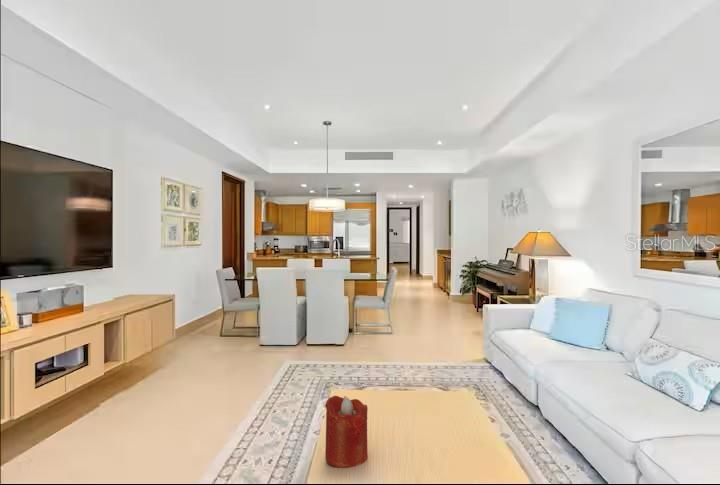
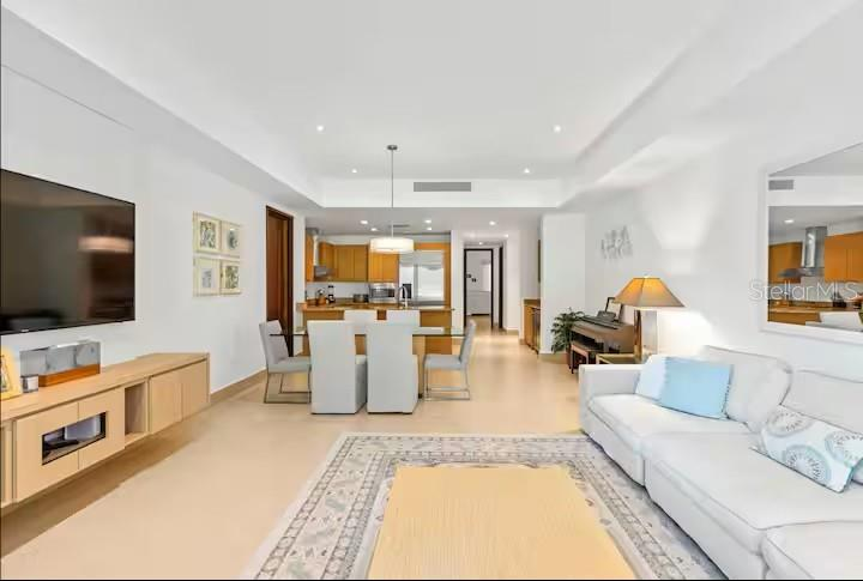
- candle (346, 426)
